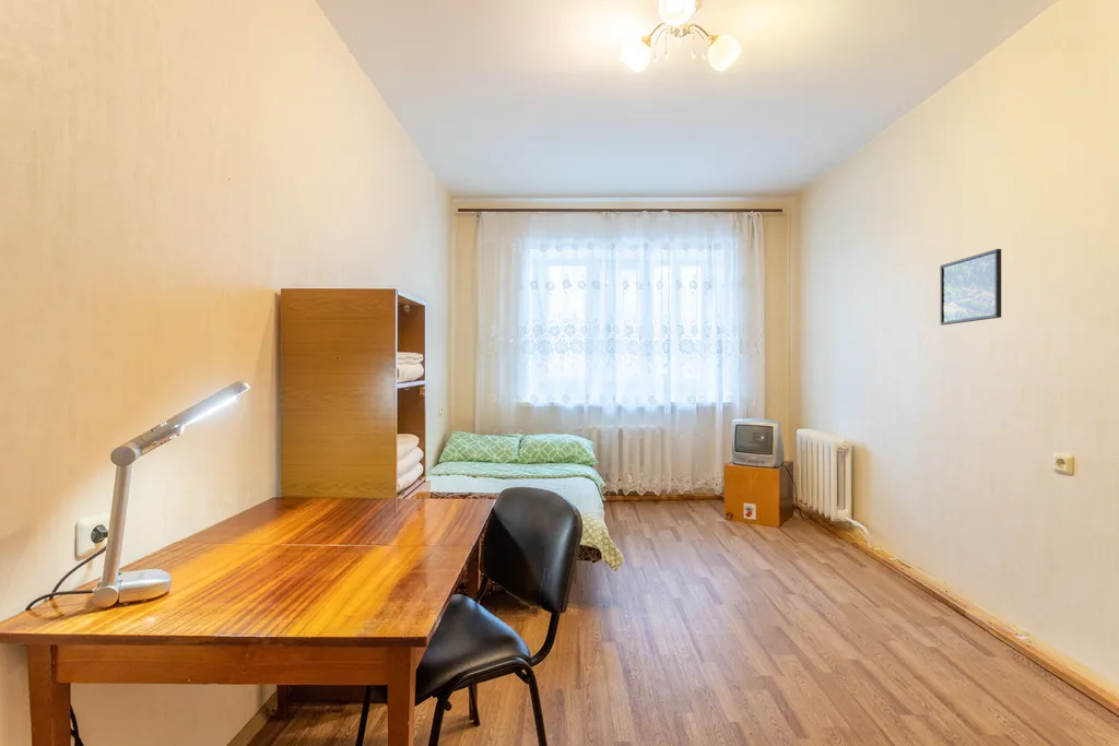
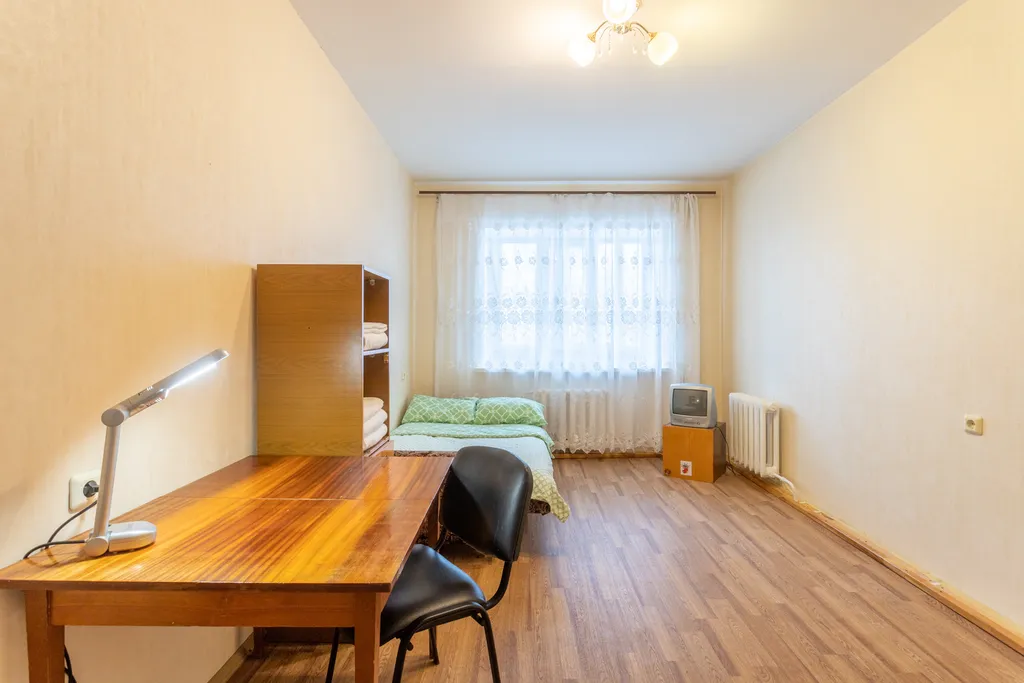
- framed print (968, 289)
